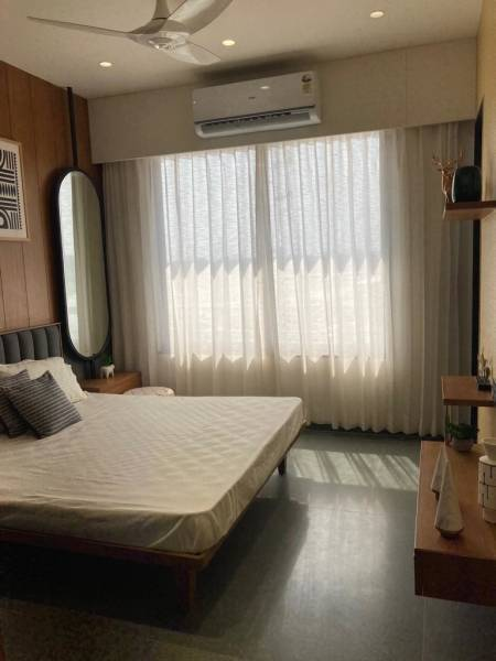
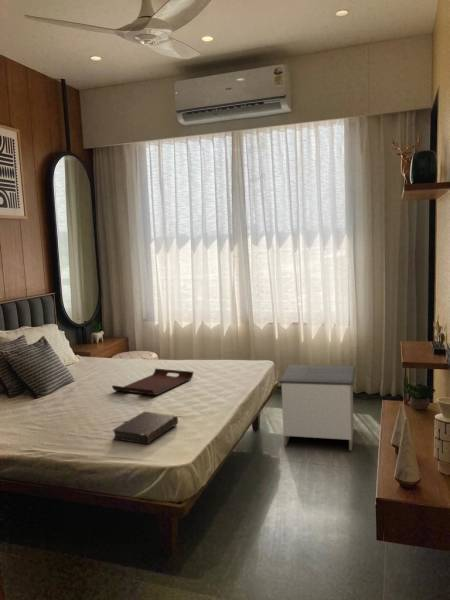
+ nightstand (319, 404)
+ serving tray (154, 381)
+ book (146, 426)
